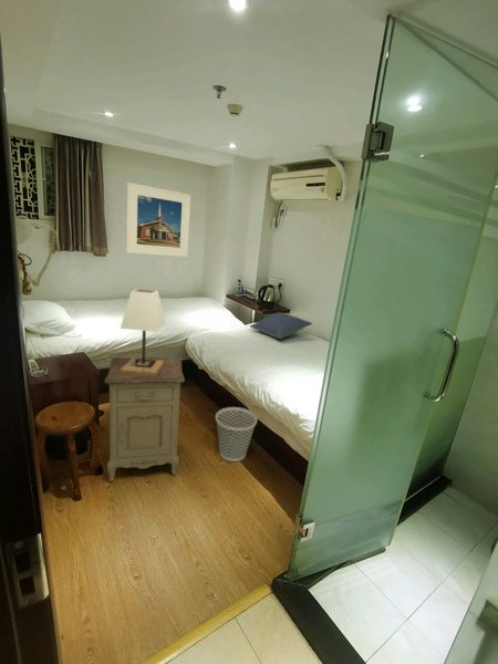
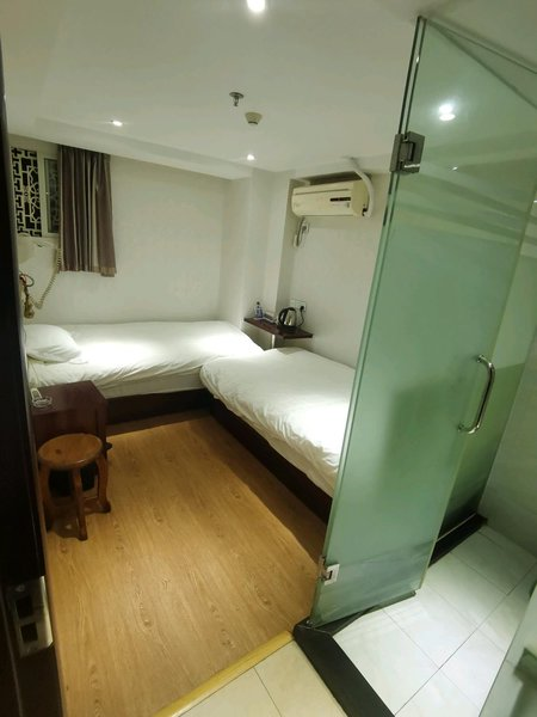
- wastebasket (235, 435)
- lamp (144, 330)
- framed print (159, 222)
- pillow (280, 324)
- nightstand (145, 418)
